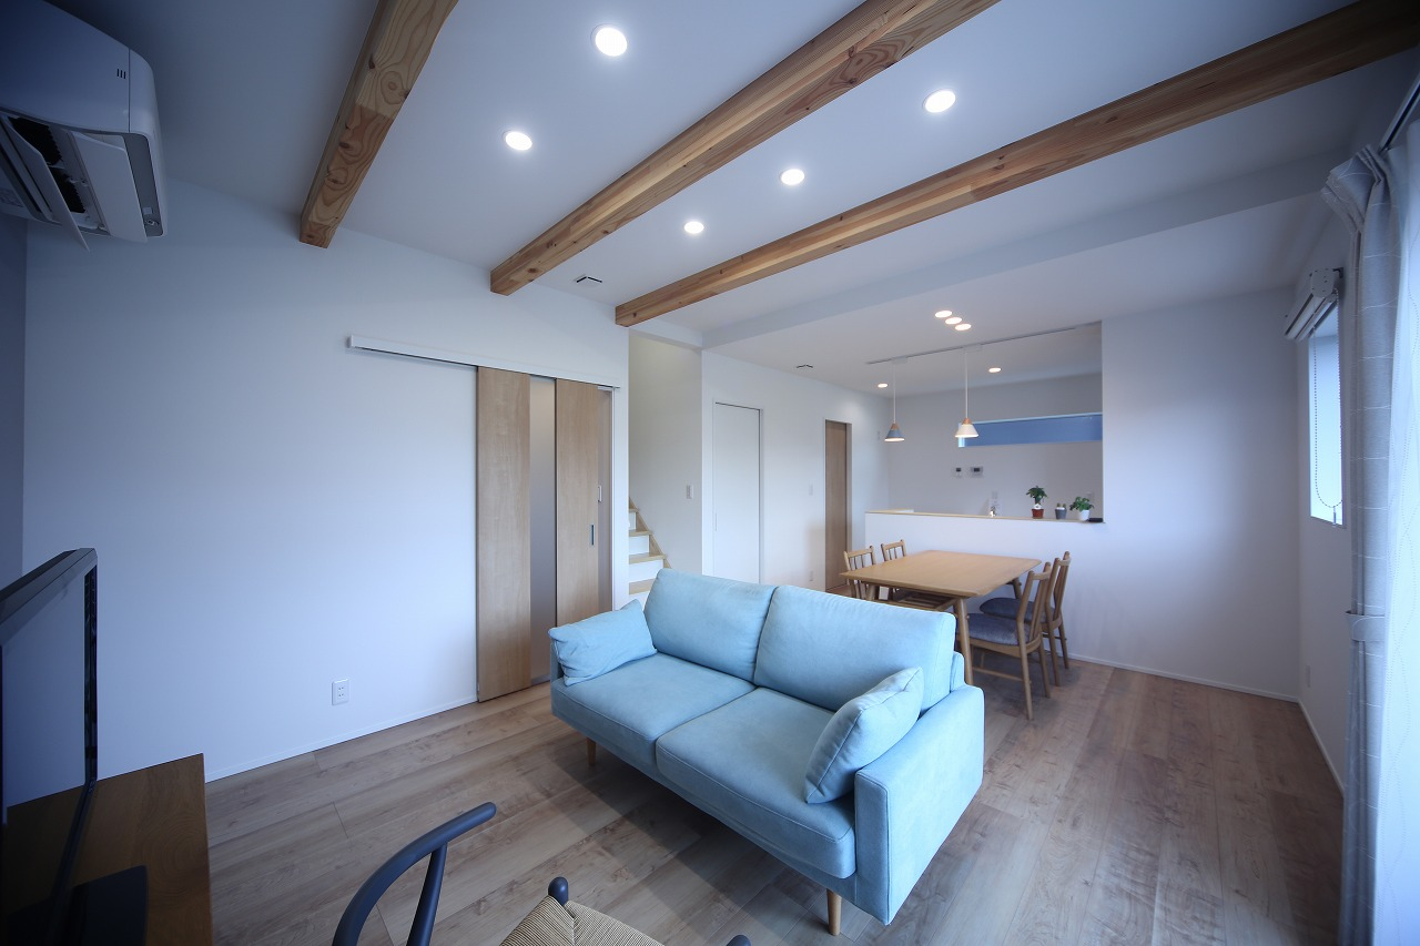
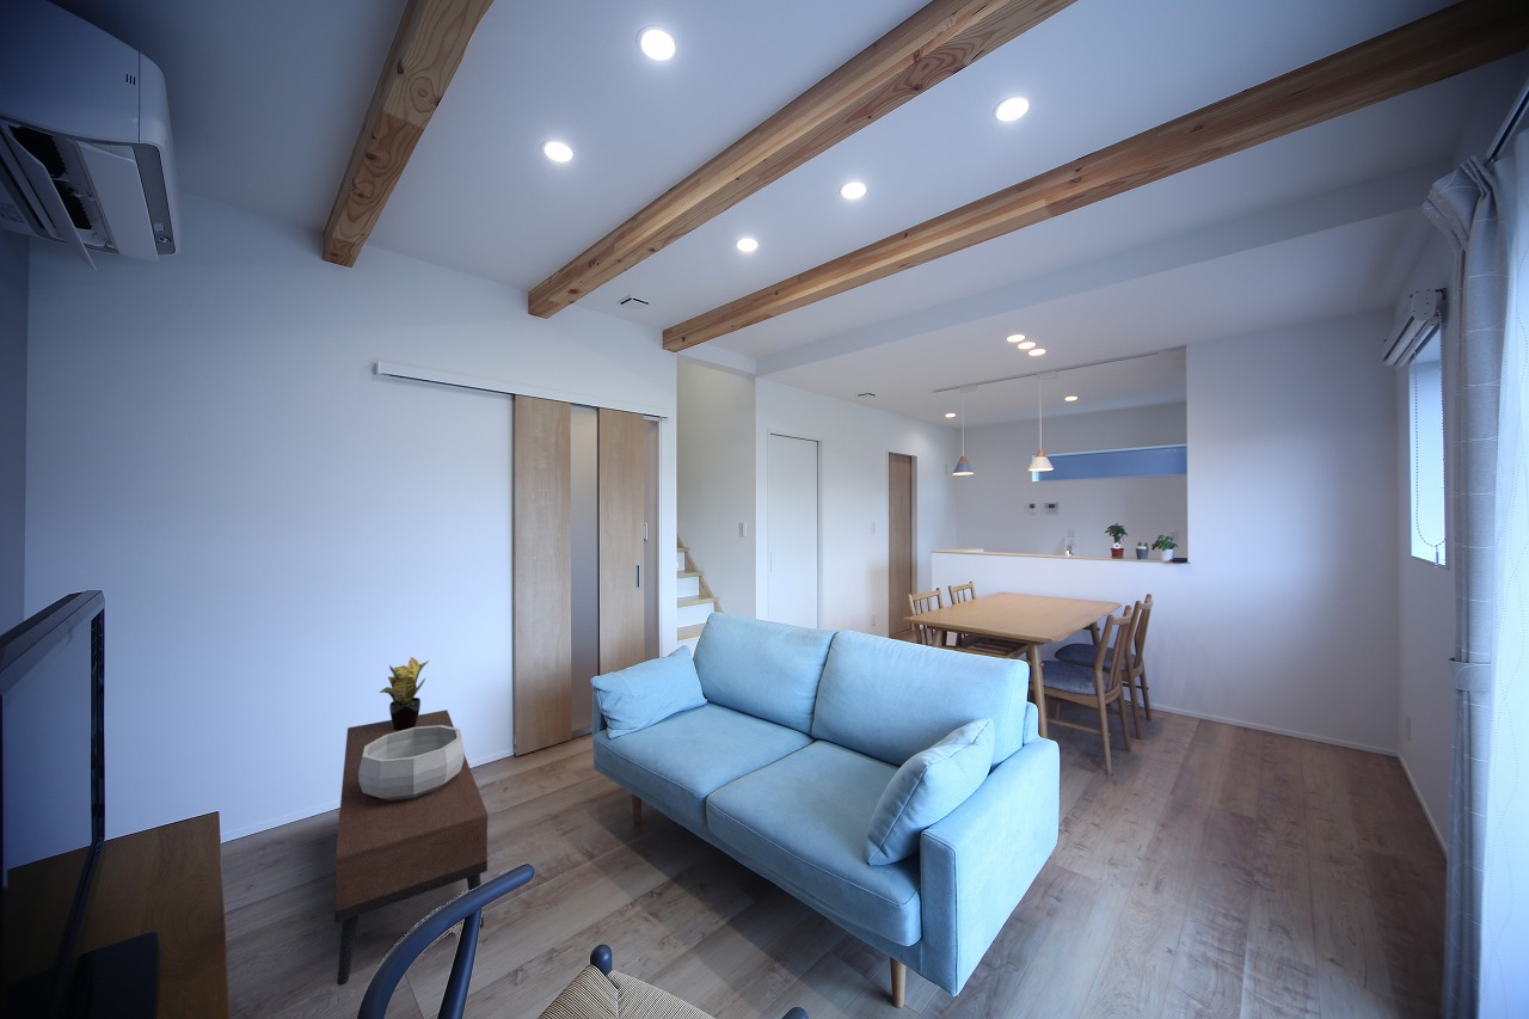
+ decorative bowl (413, 762)
+ potted plant (404, 689)
+ coffee table (405, 811)
